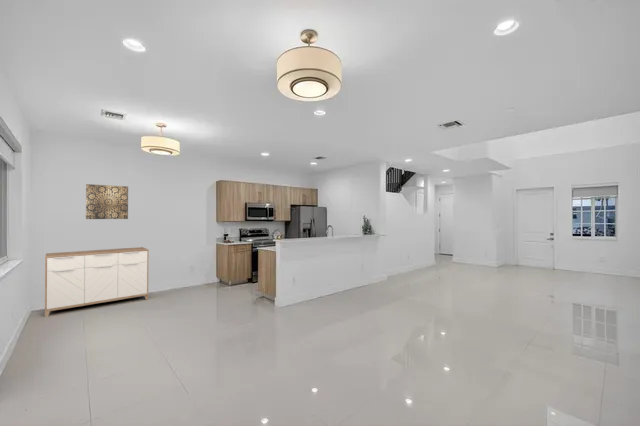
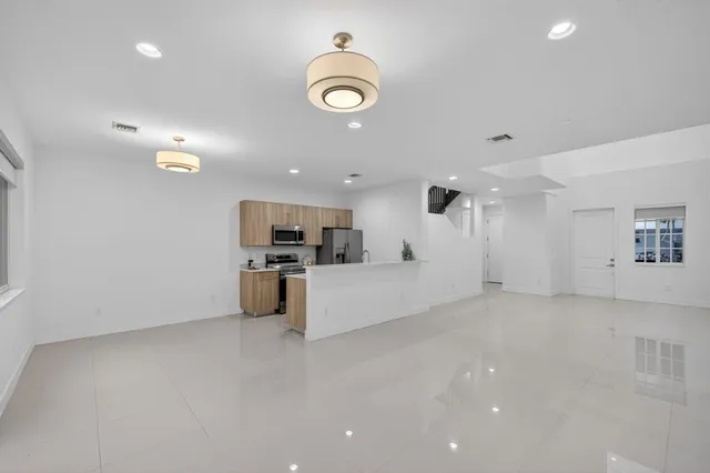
- wall art (107, 202)
- sideboard (100, 277)
